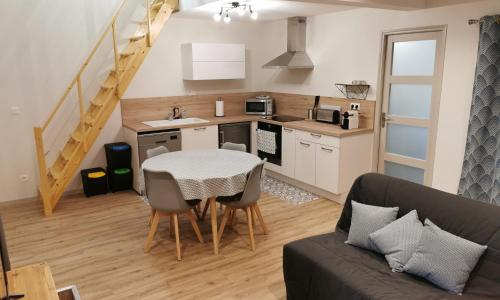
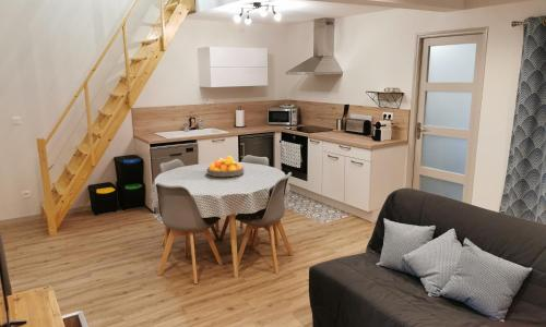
+ fruit bowl (225, 165)
